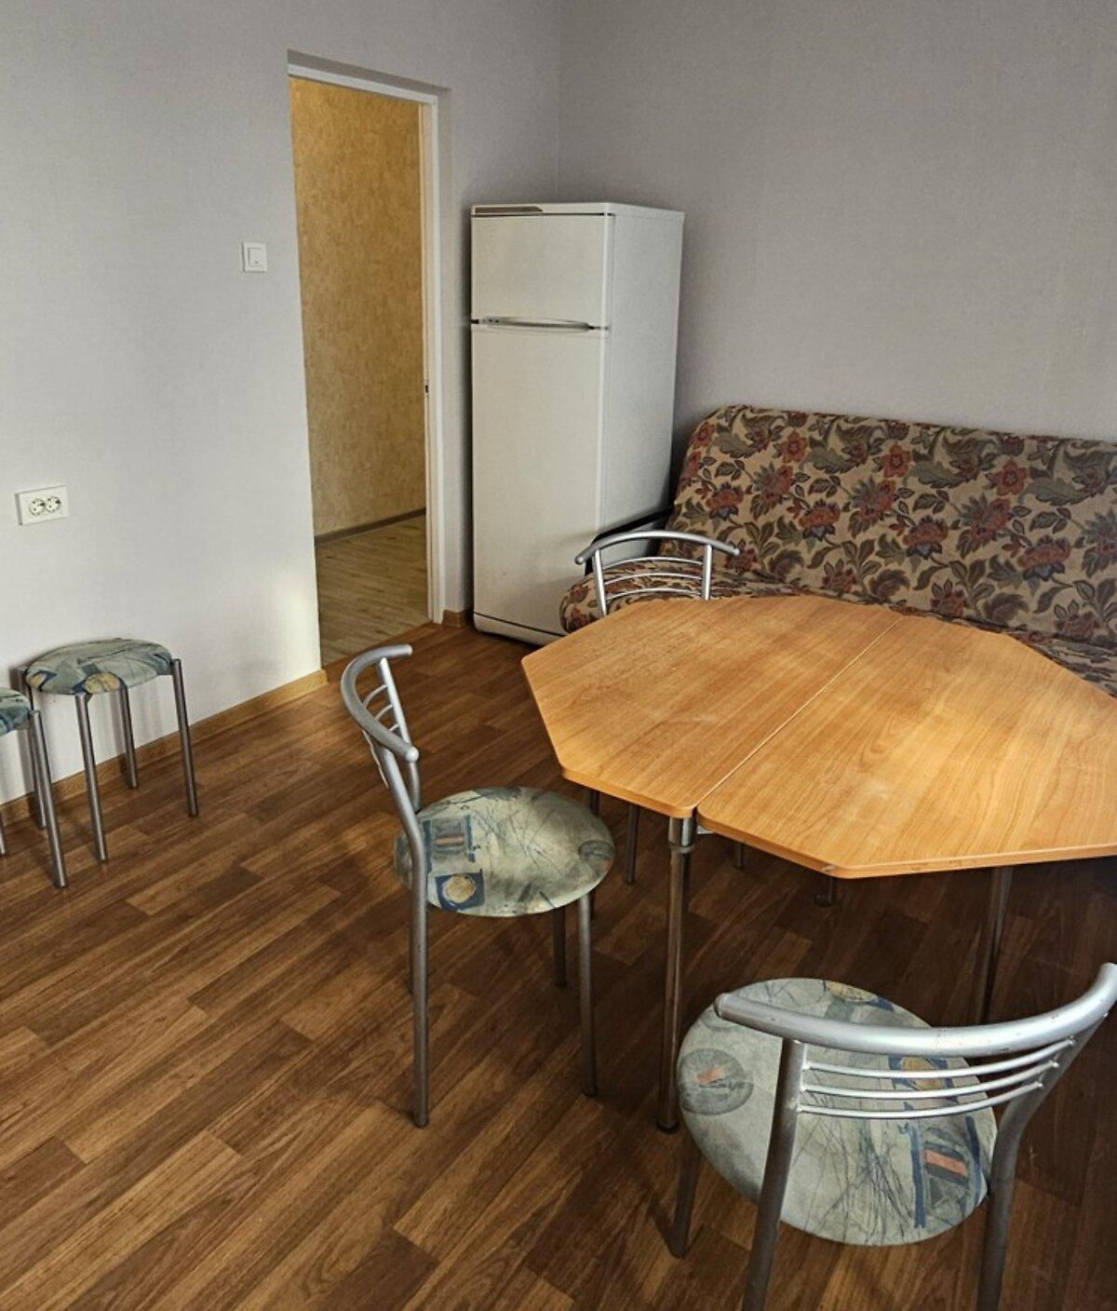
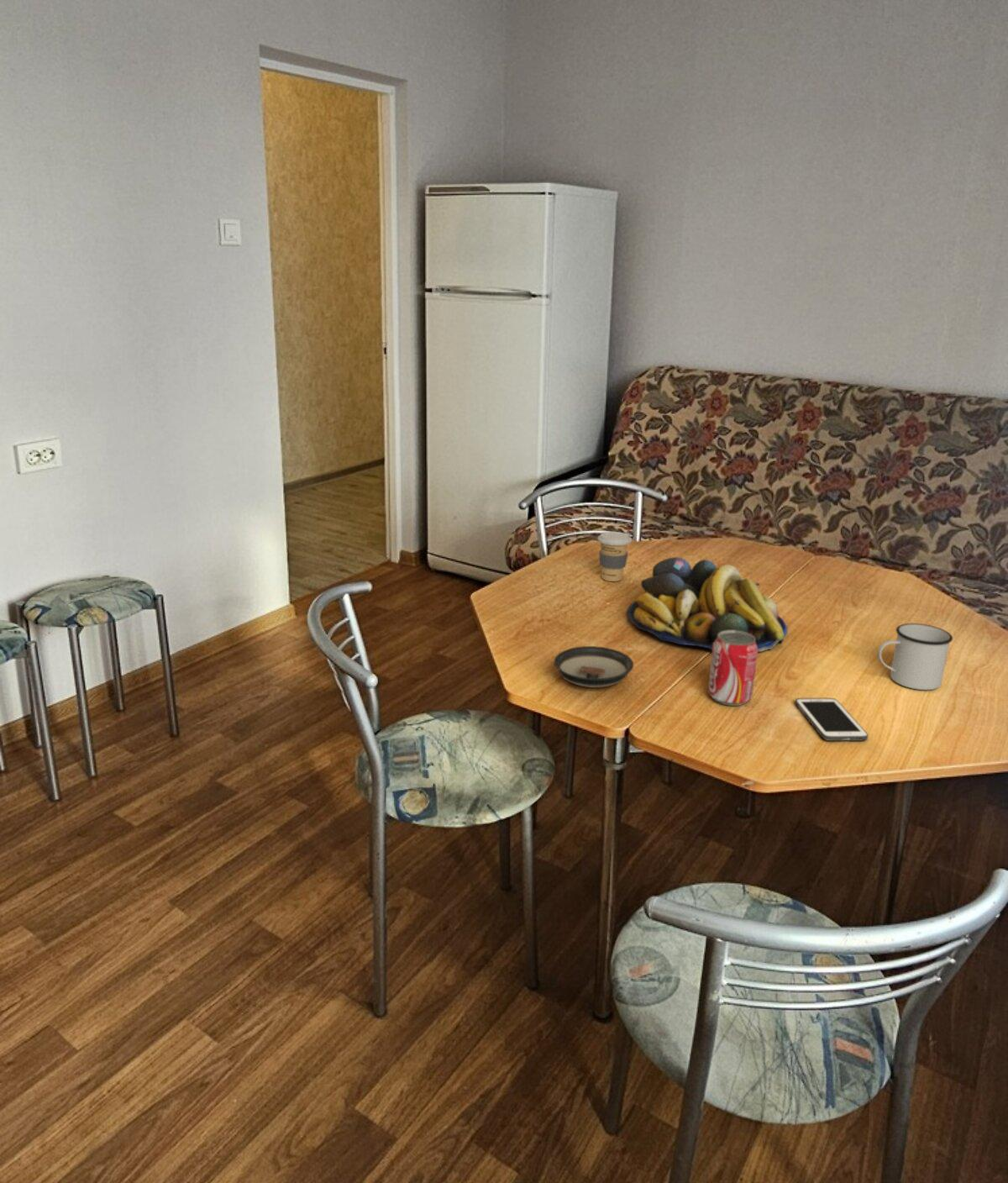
+ saucer (593, 670)
+ coffee cup (613, 557)
+ beverage can (732, 667)
+ cell phone (830, 718)
+ mug (911, 656)
+ fruit bowl (709, 595)
